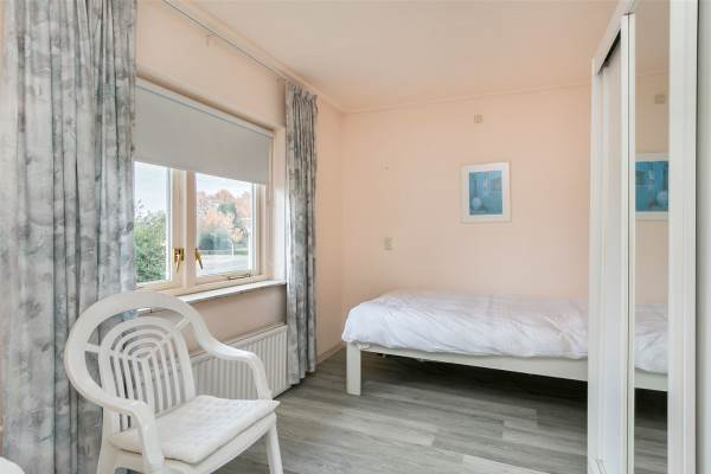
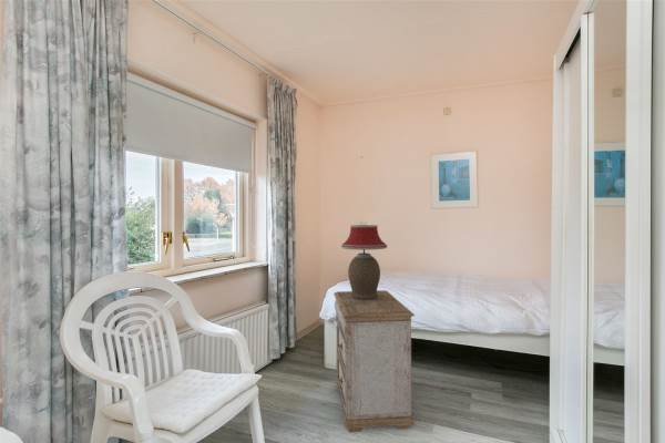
+ table lamp (364, 260)
+ nightstand (369, 352)
